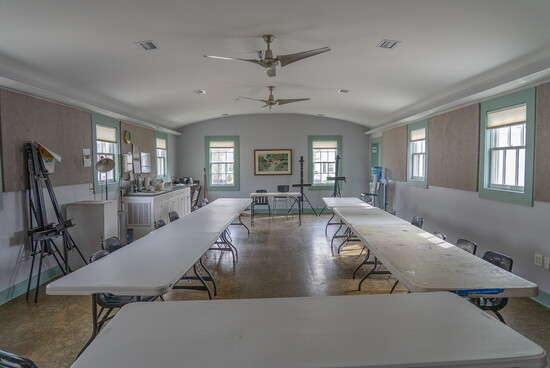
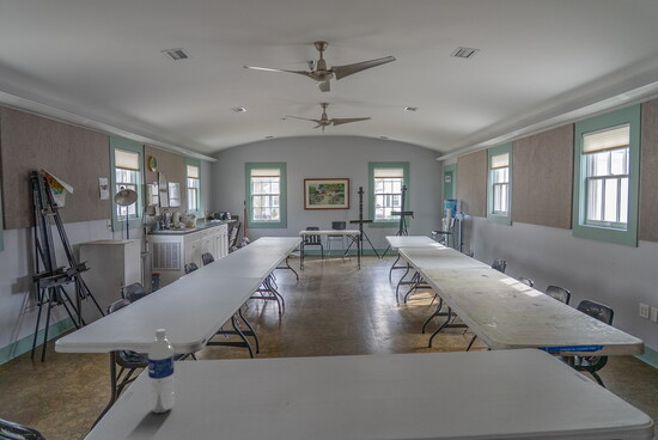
+ water bottle (160, 369)
